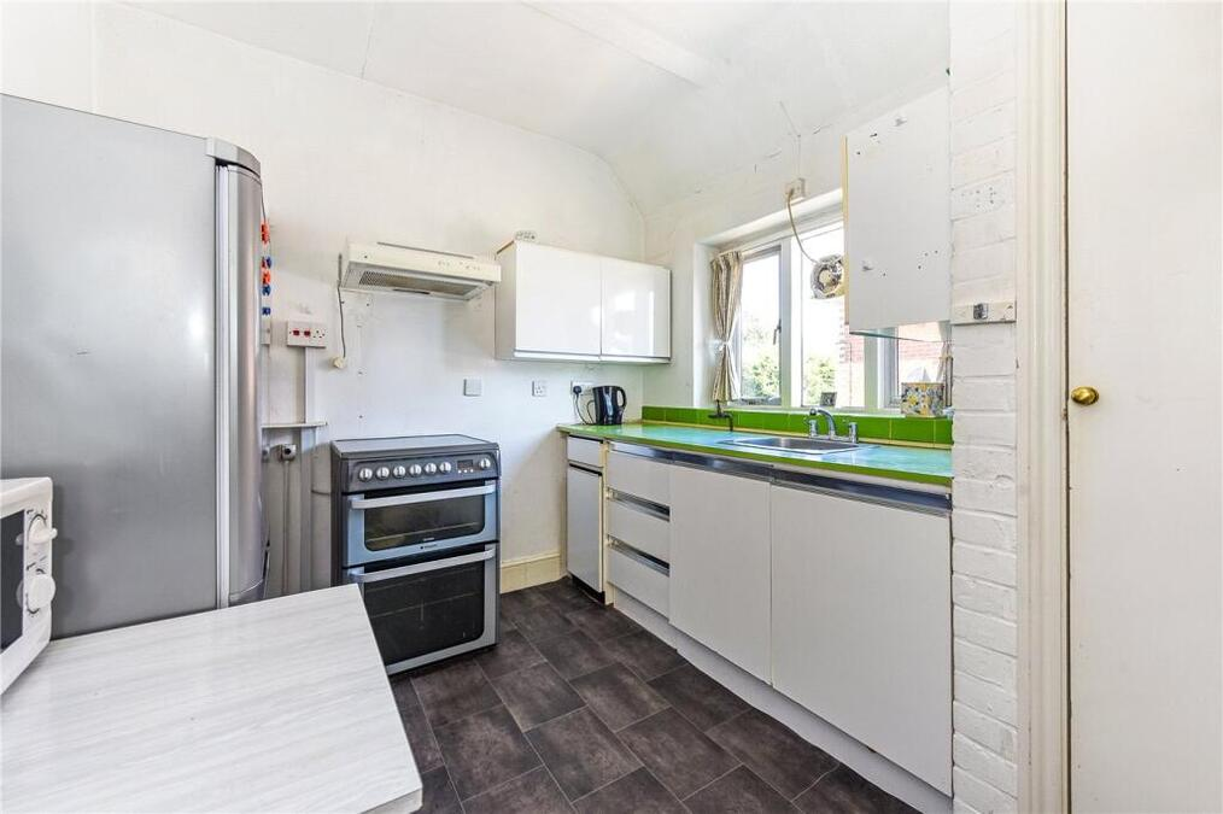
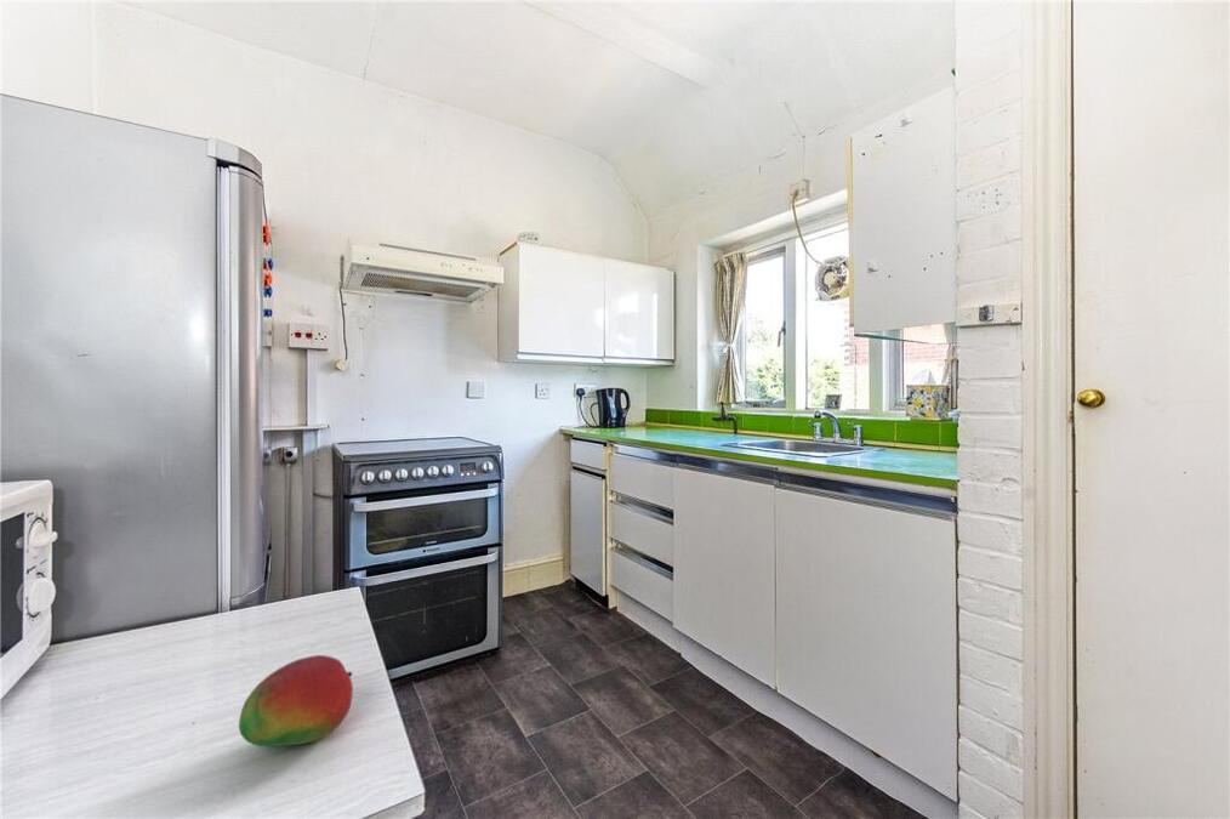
+ fruit (300, 701)
